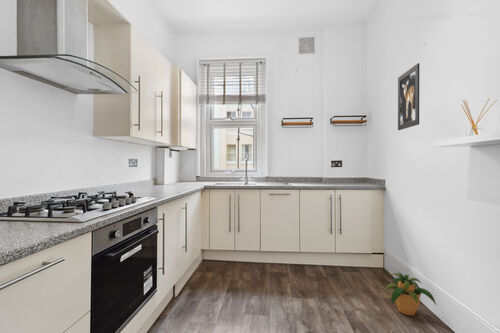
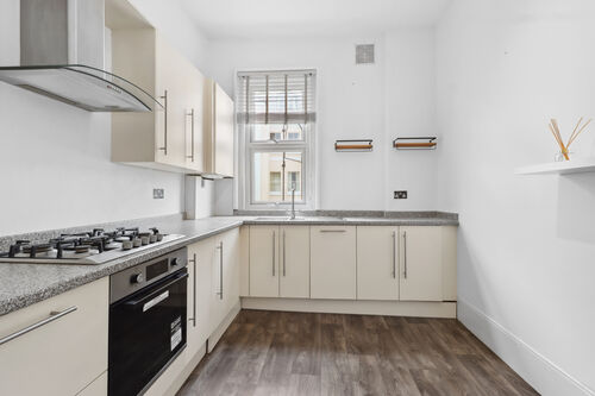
- wall art (407, 99)
- potted plant (404, 291)
